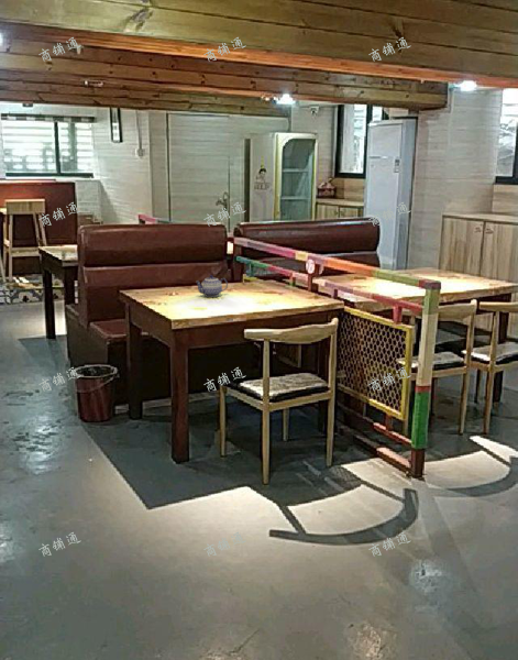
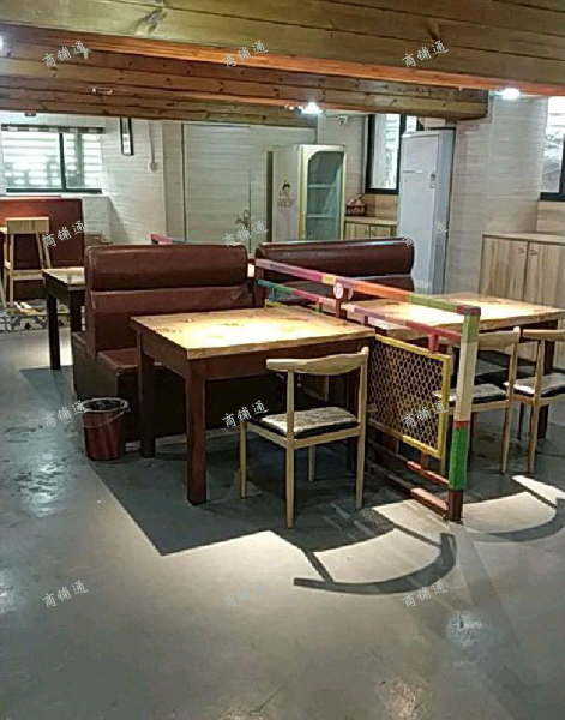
- teapot (211, 285)
